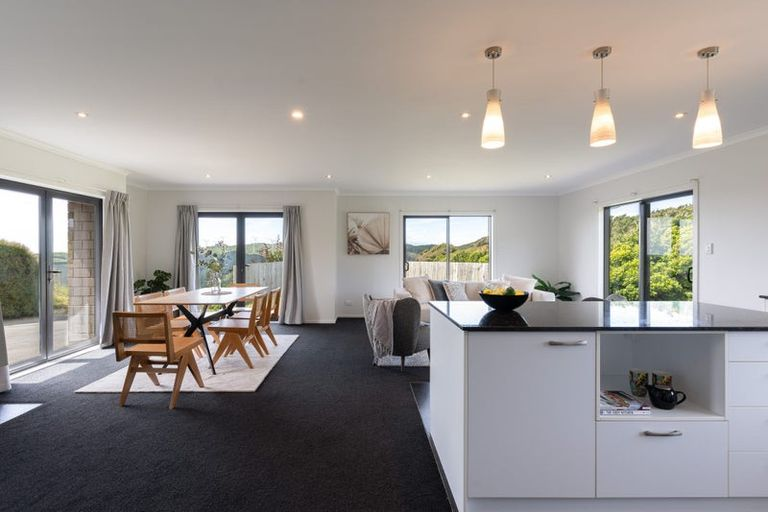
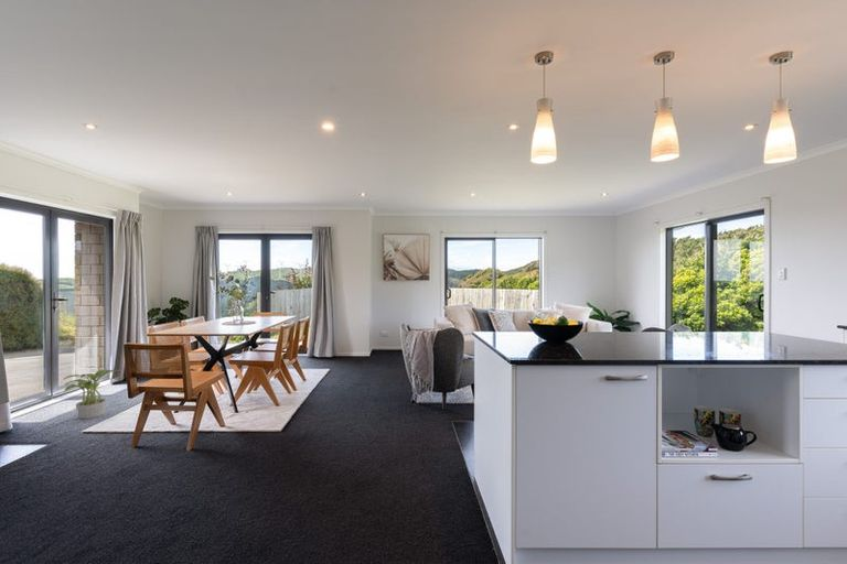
+ potted plant (90, 393)
